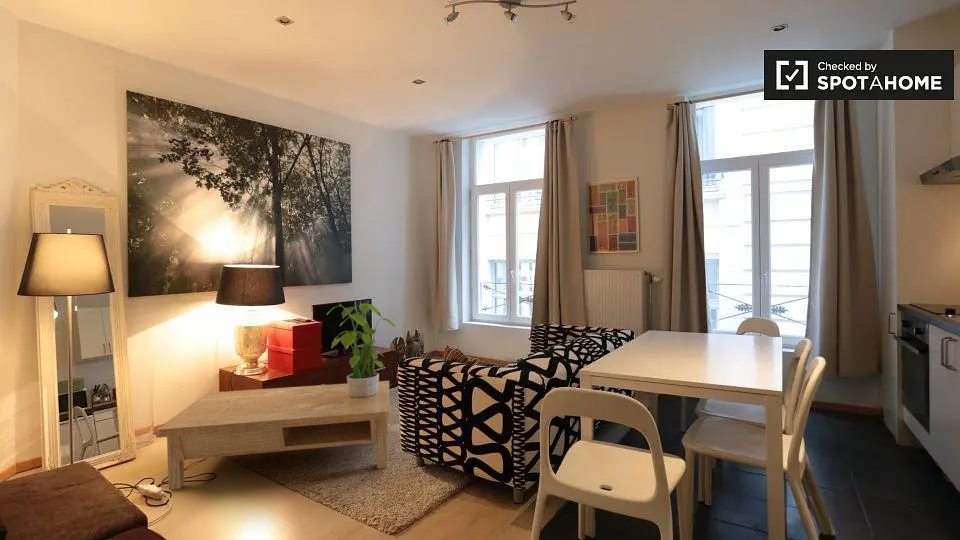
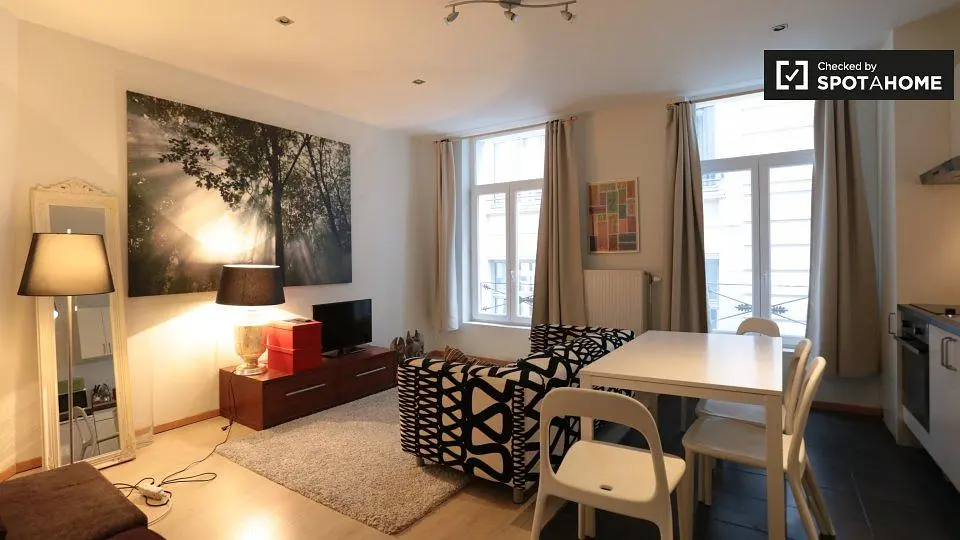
- potted plant (356, 347)
- coffee table (291, 429)
